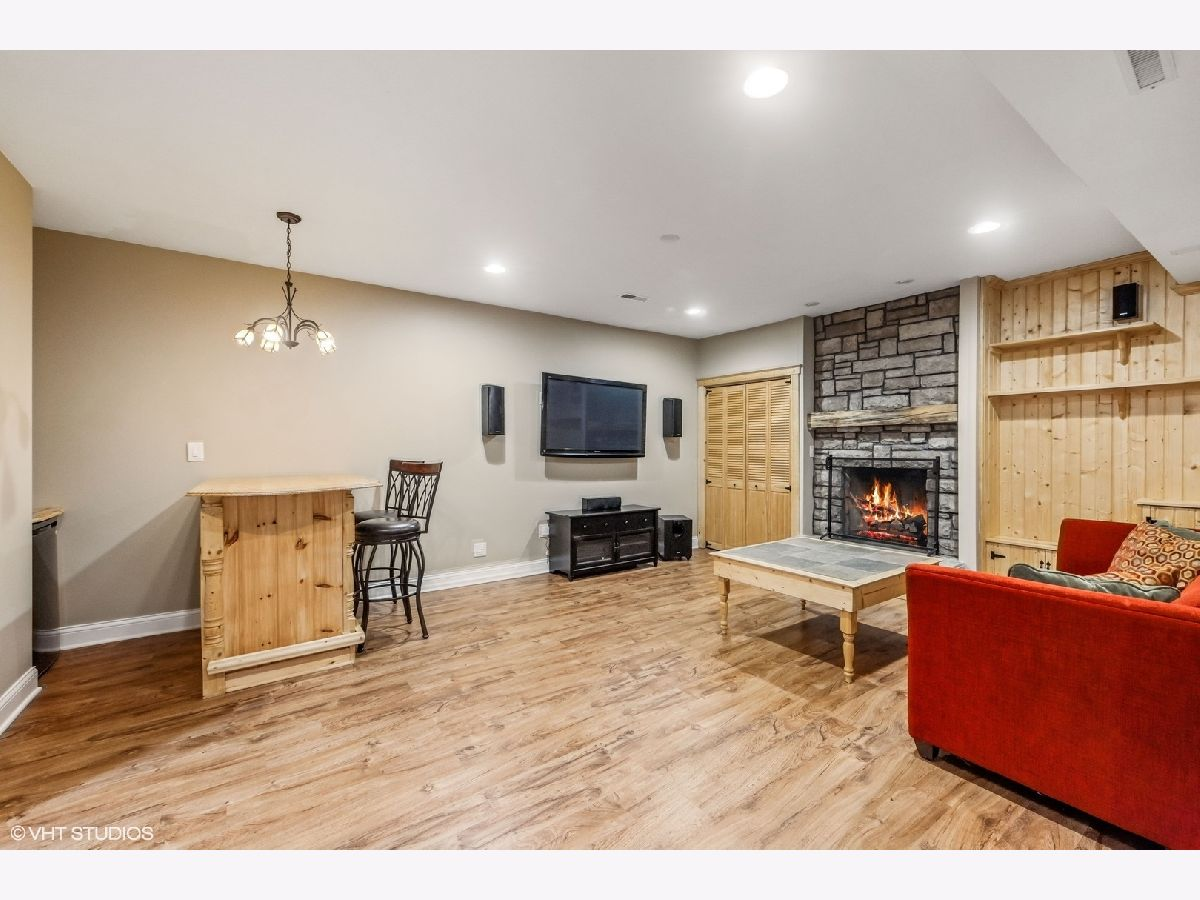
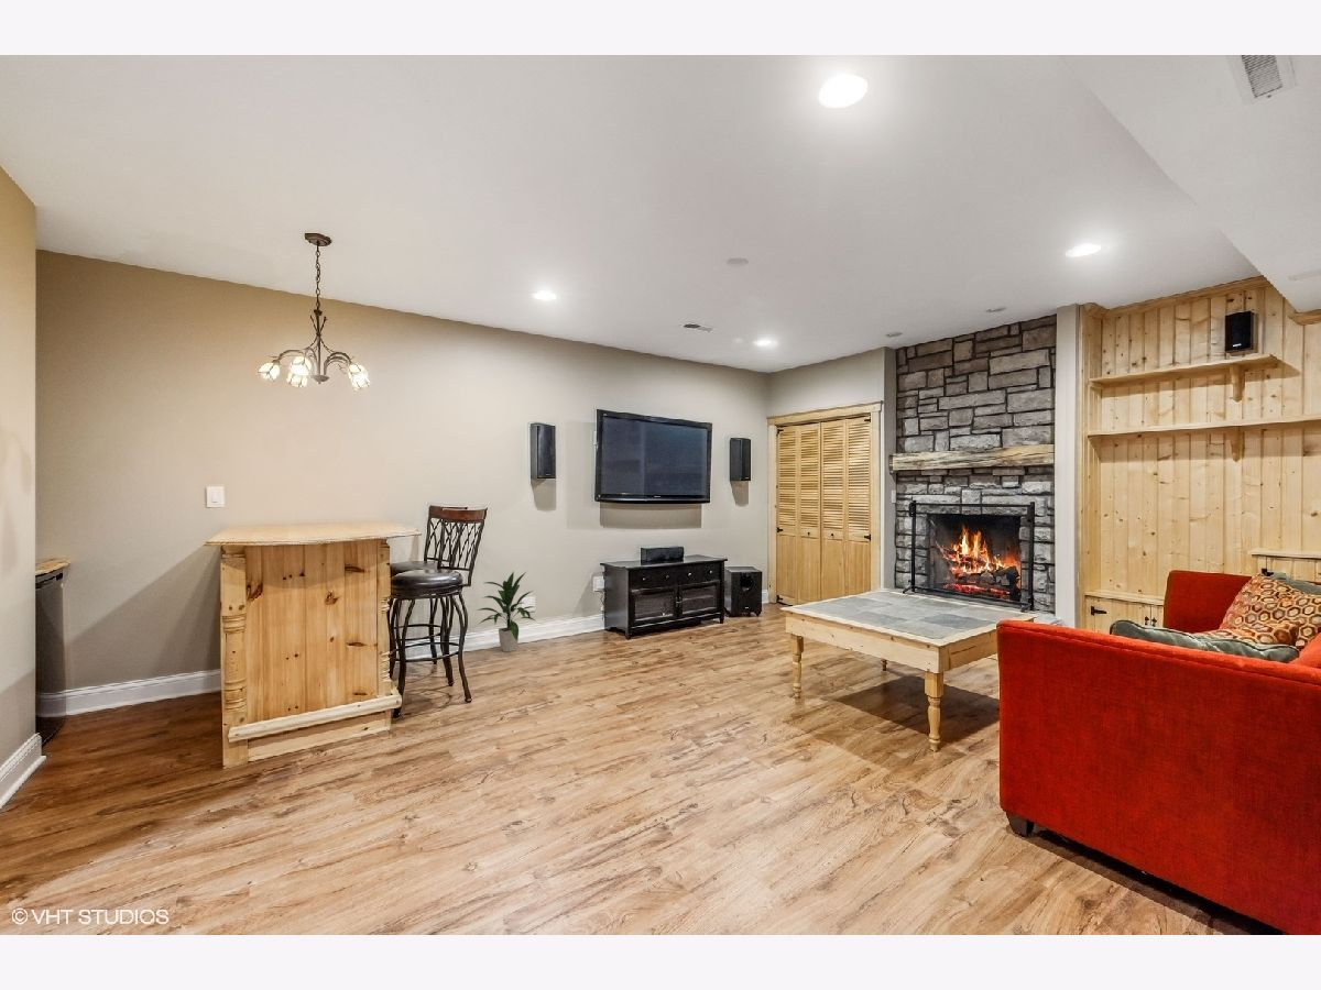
+ indoor plant (507, 610)
